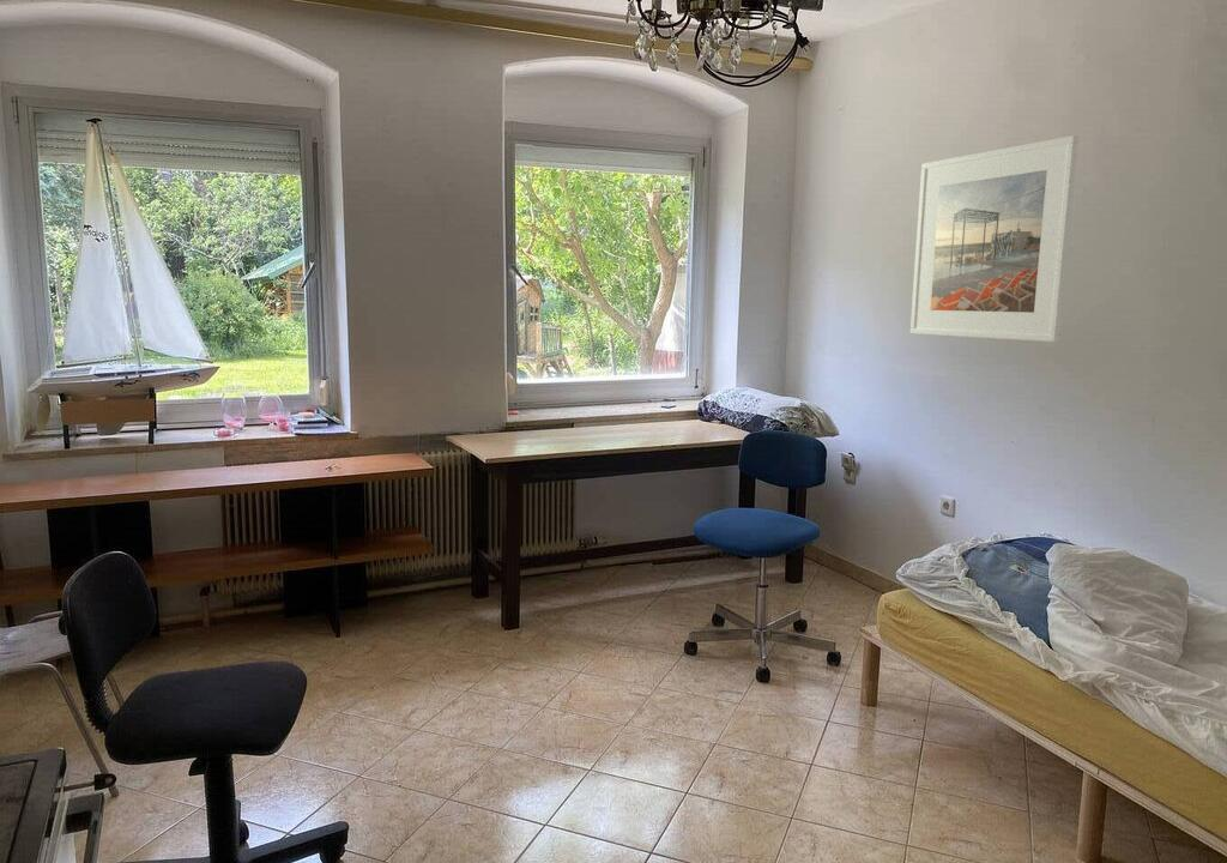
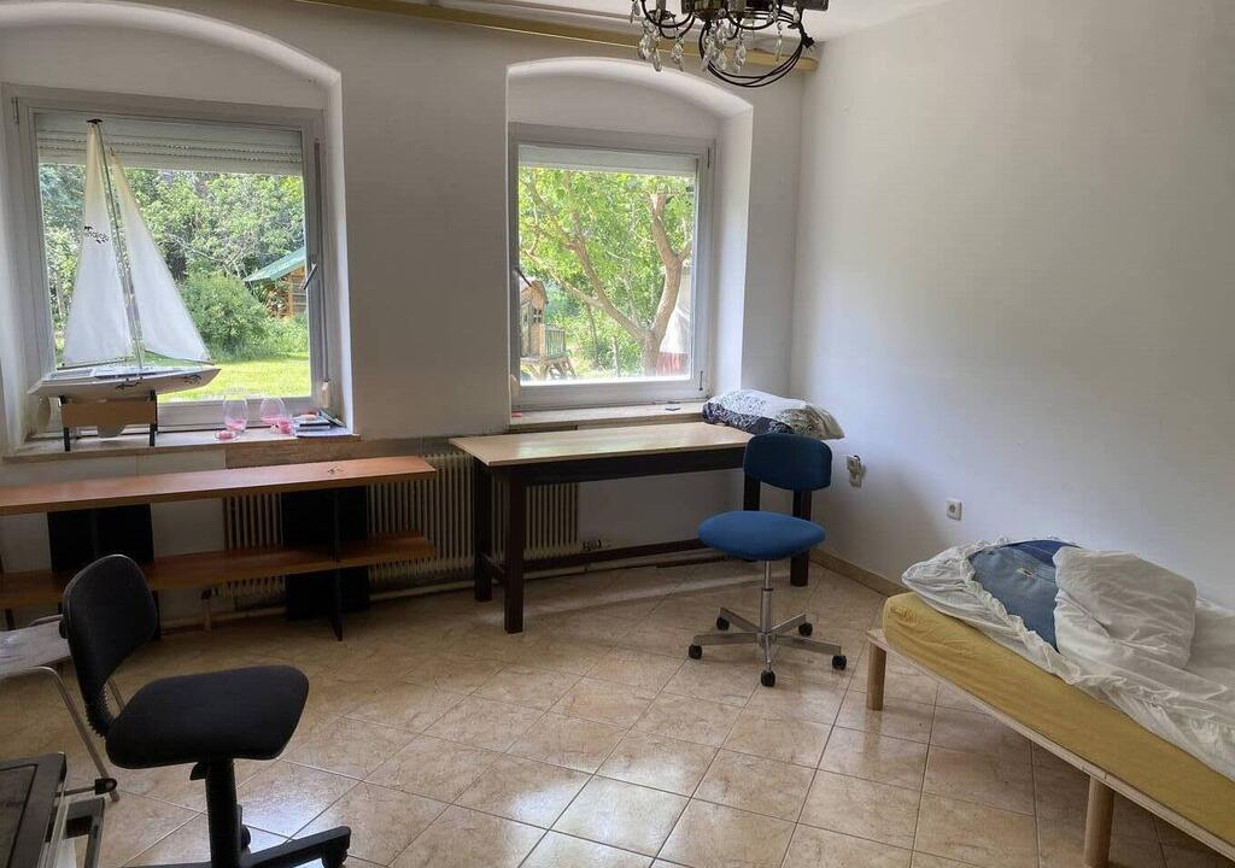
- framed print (985, 245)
